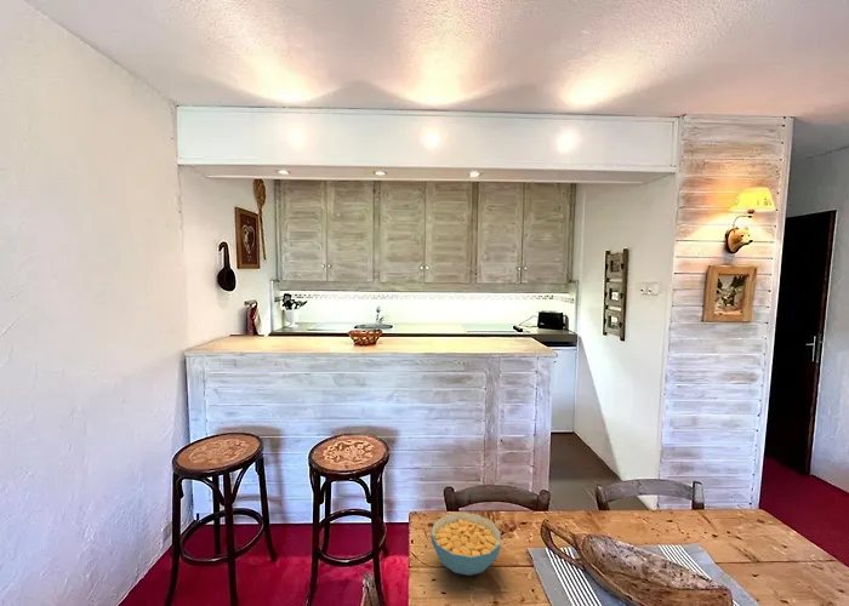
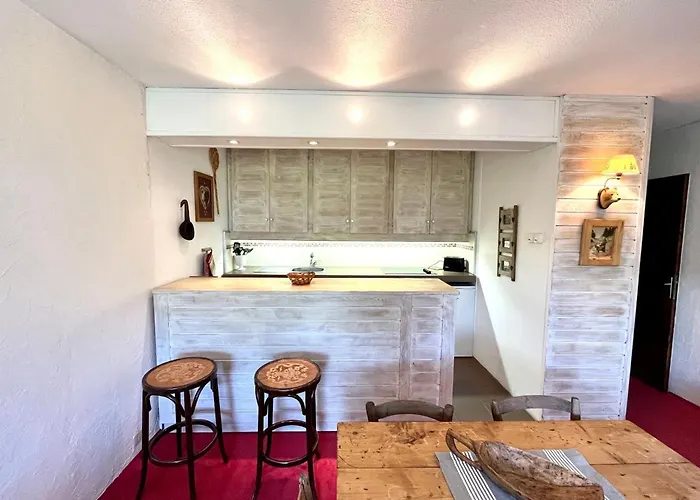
- cereal bowl (465, 549)
